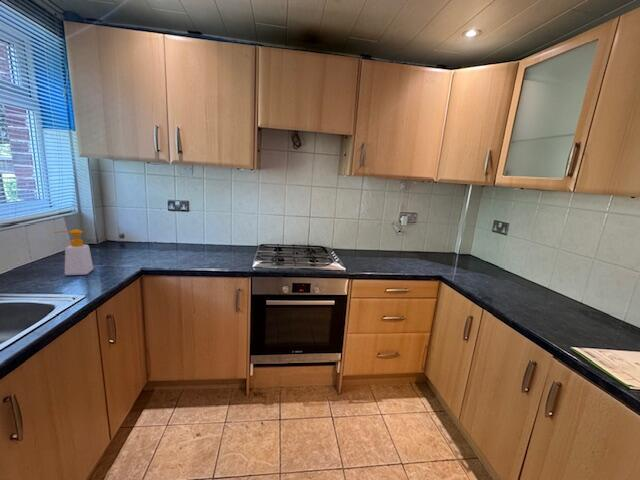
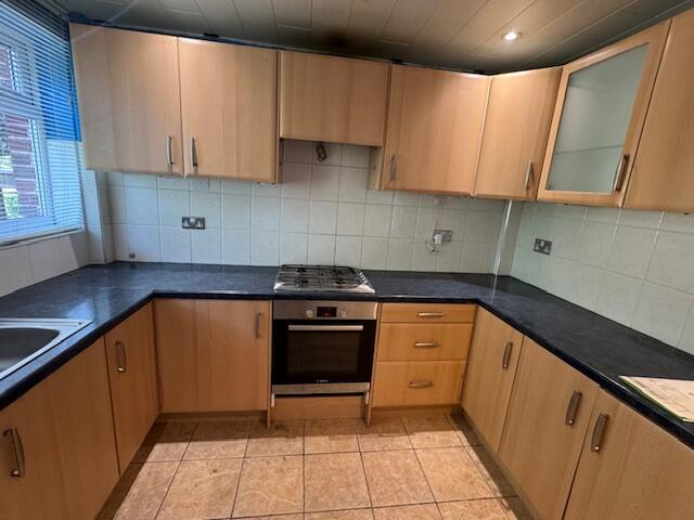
- soap bottle (72, 251)
